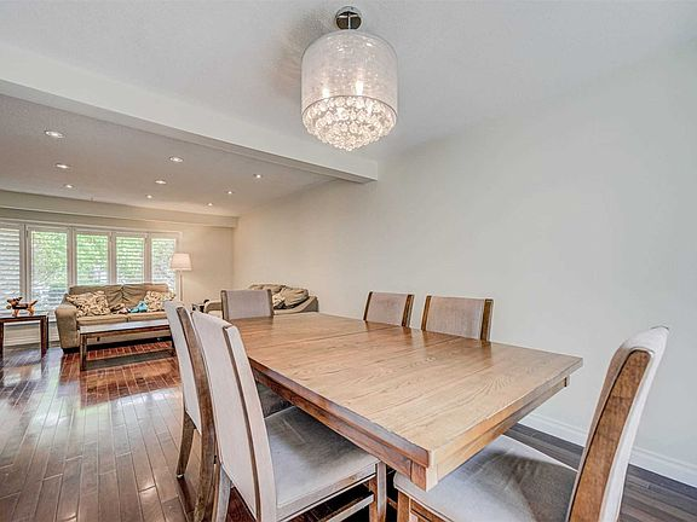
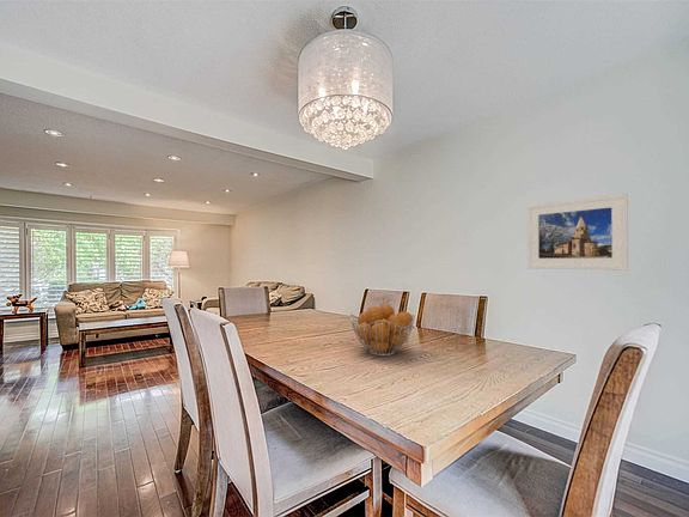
+ fruit basket (382, 328)
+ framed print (572, 235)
